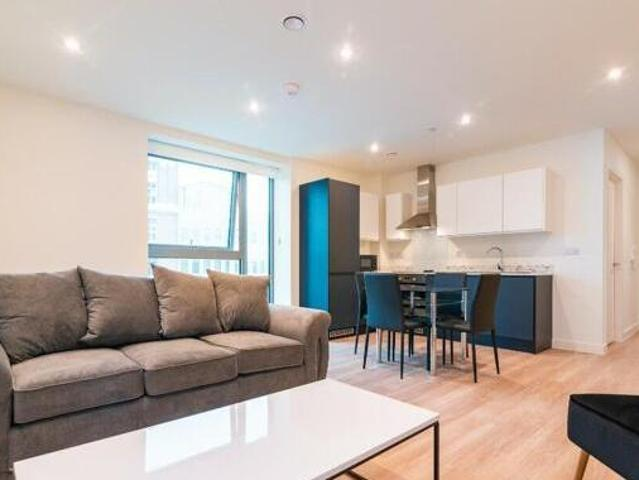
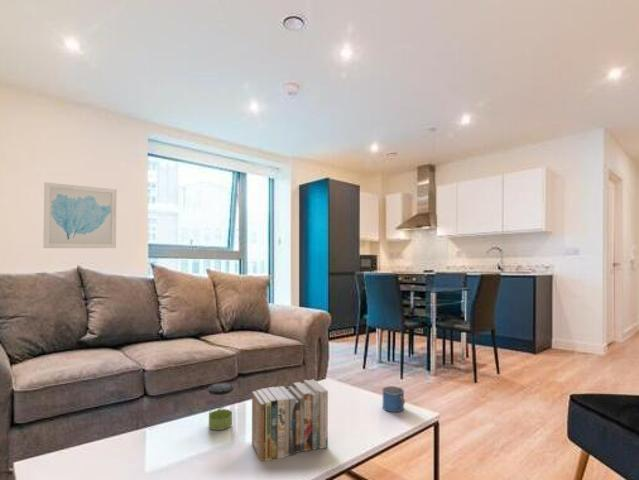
+ mug (394, 400)
+ wall art (82, 217)
+ jar (220, 406)
+ books (289, 417)
